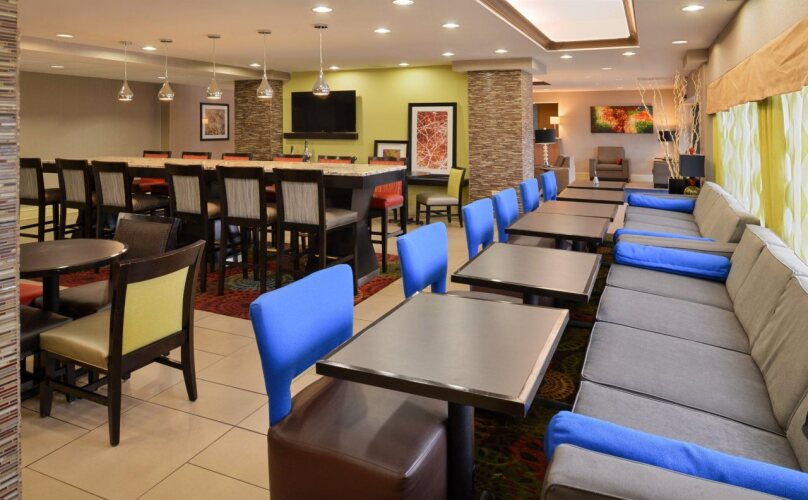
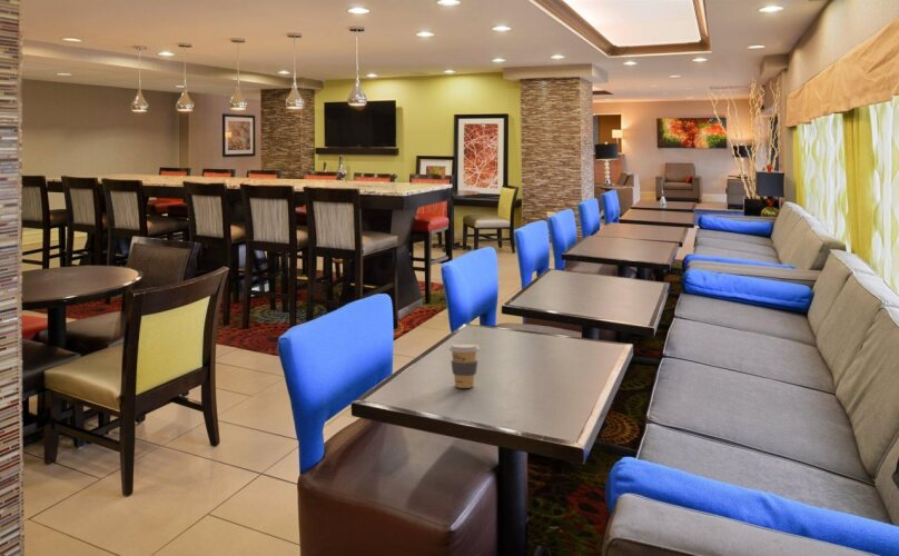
+ coffee cup (464, 365)
